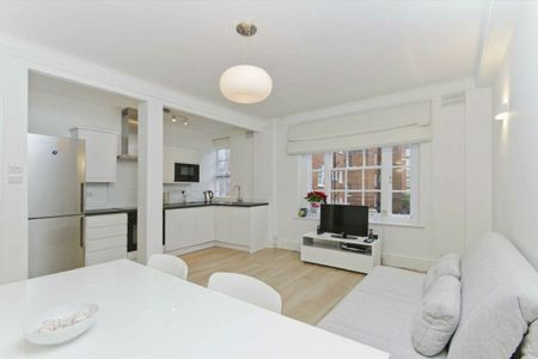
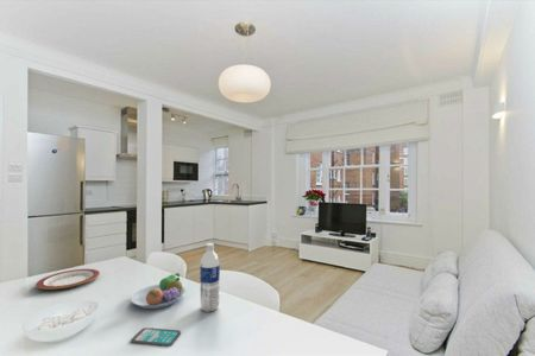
+ smartphone (156, 336)
+ water bottle (209, 275)
+ plate (69, 279)
+ fruit bowl (160, 287)
